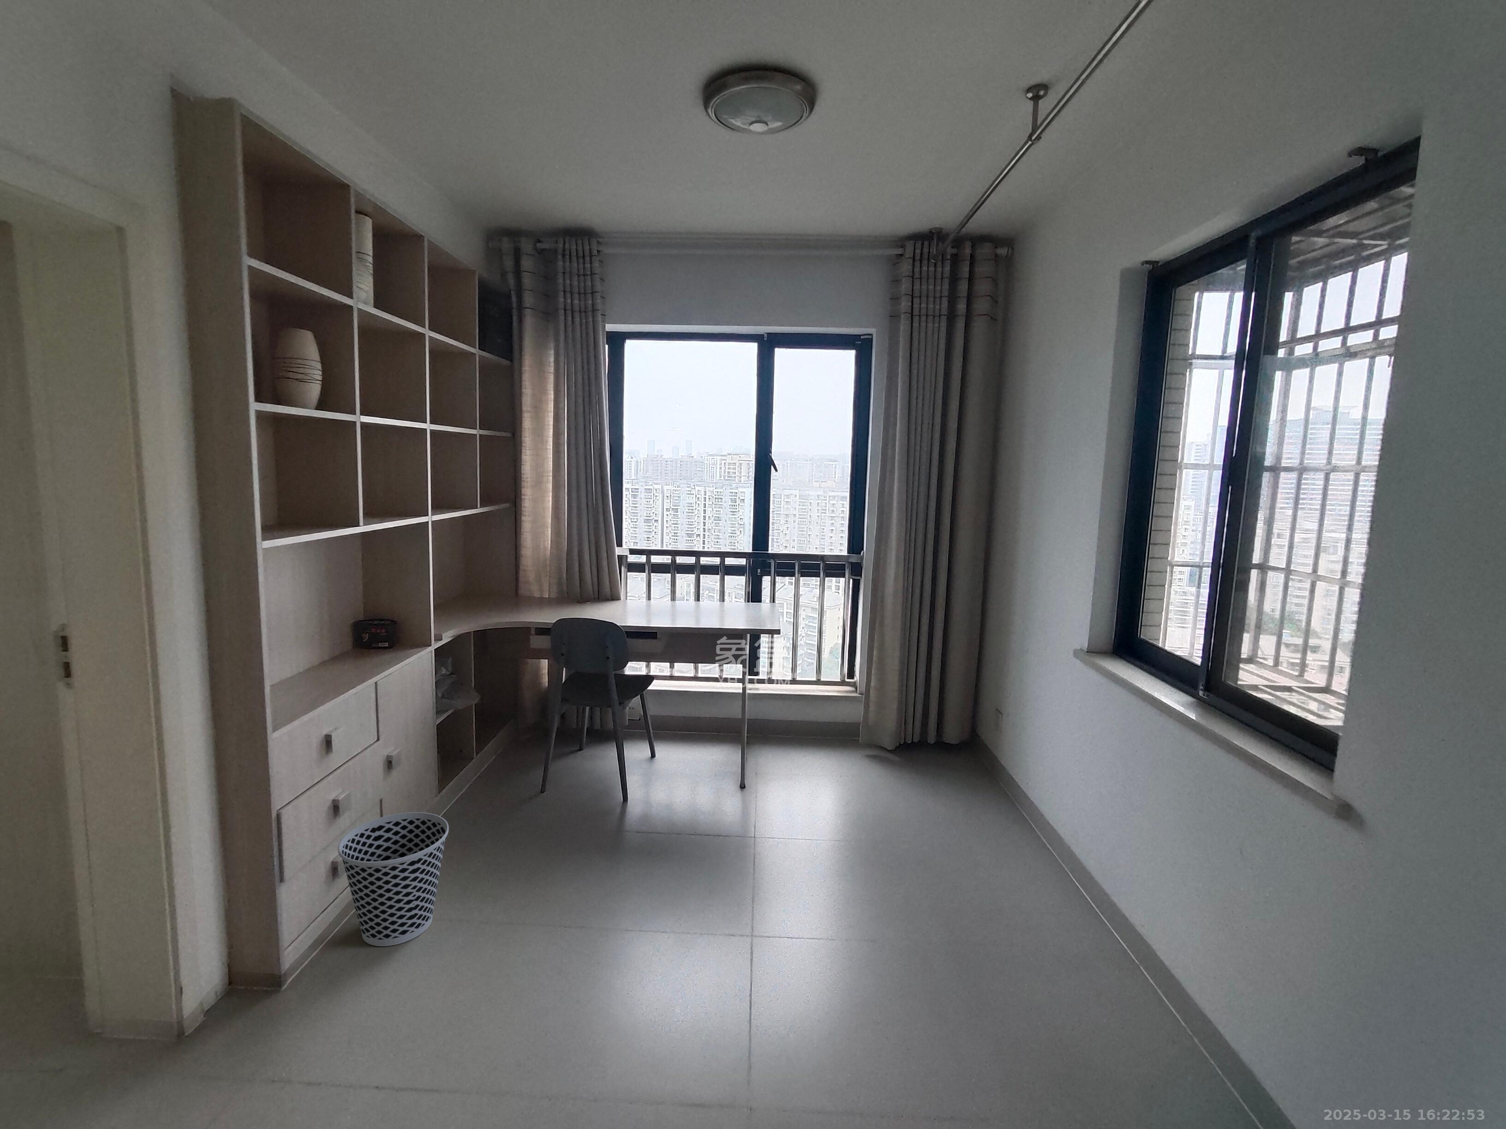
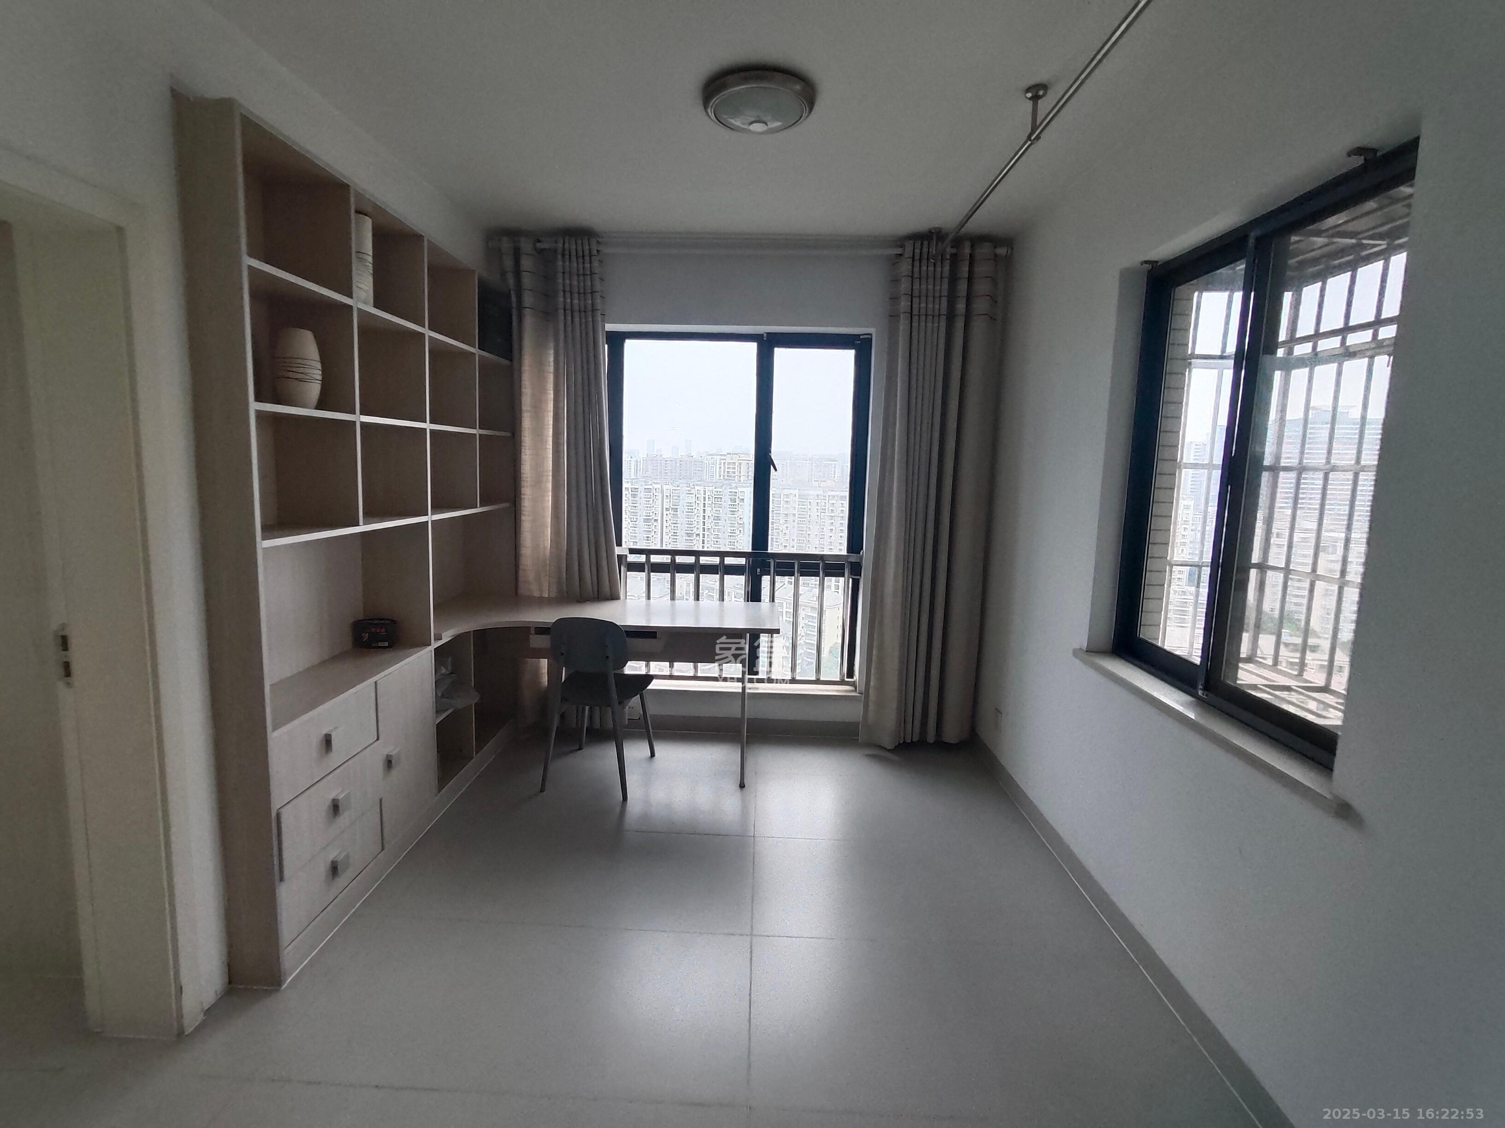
- wastebasket (396, 880)
